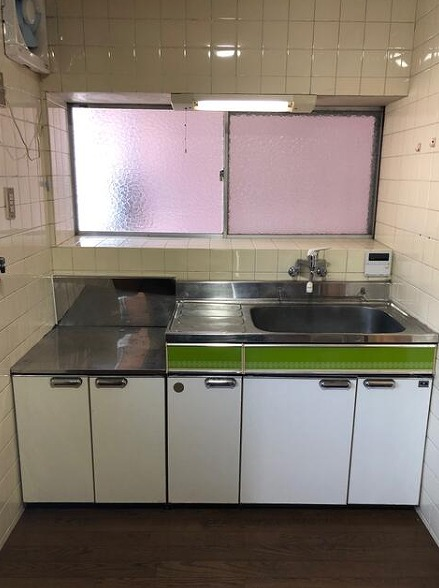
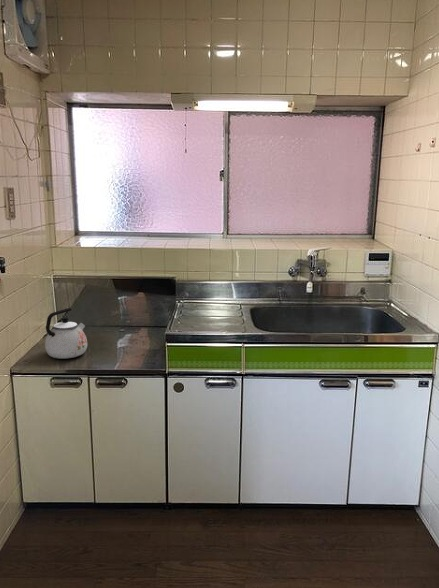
+ kettle (66, 332)
